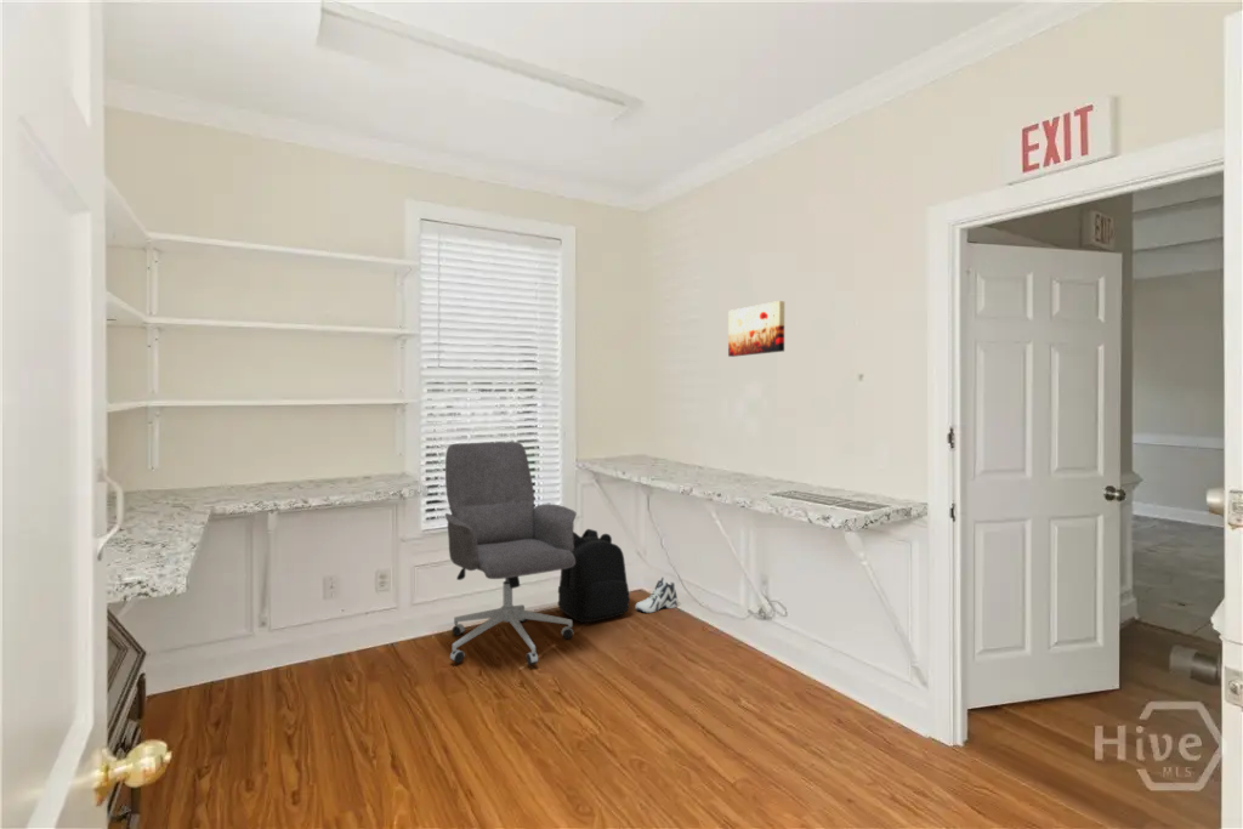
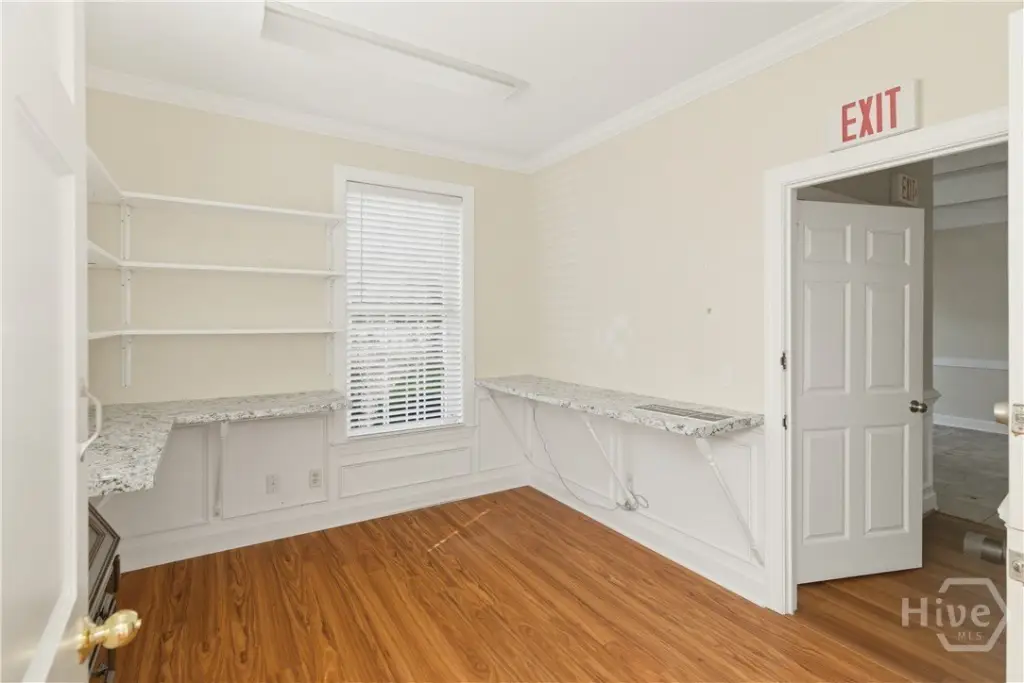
- wall art (755, 330)
- office chair (506, 544)
- backpack (590, 573)
- sneaker (655, 592)
